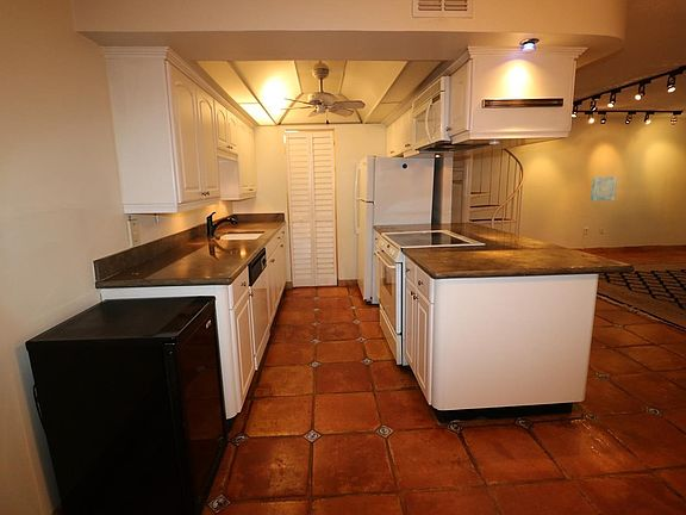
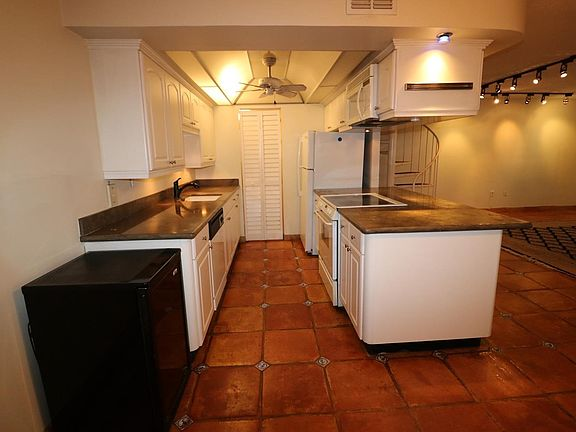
- wall art (603, 188)
